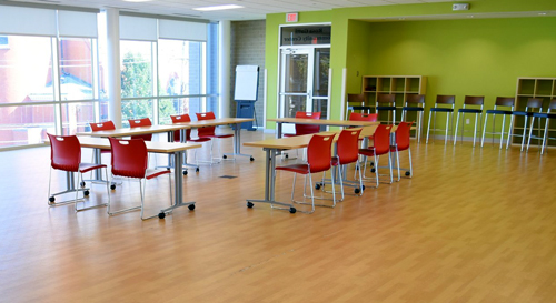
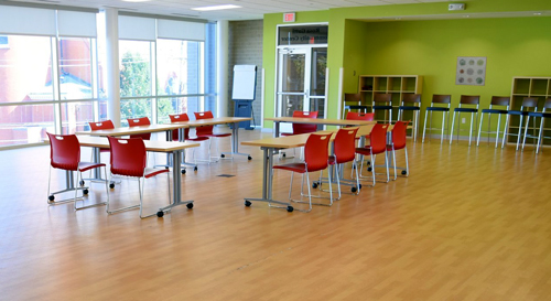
+ wall art (471, 71)
